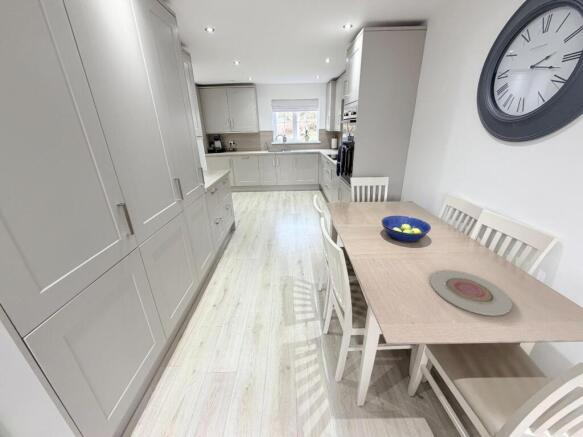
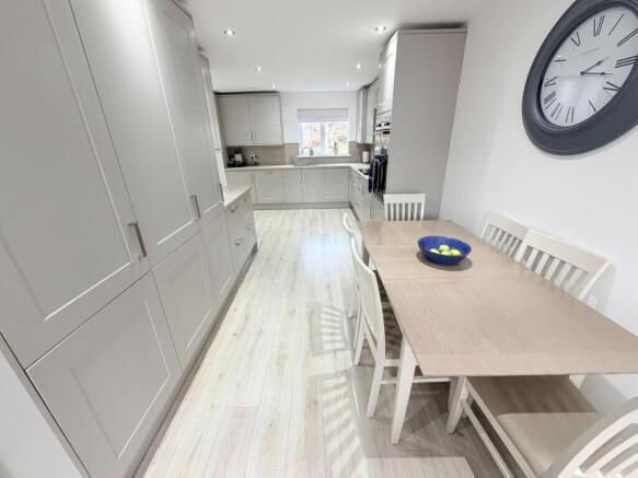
- plate (468, 289)
